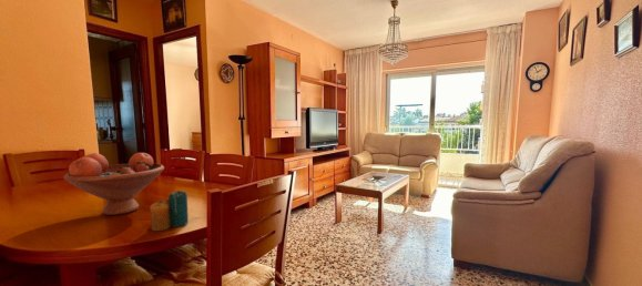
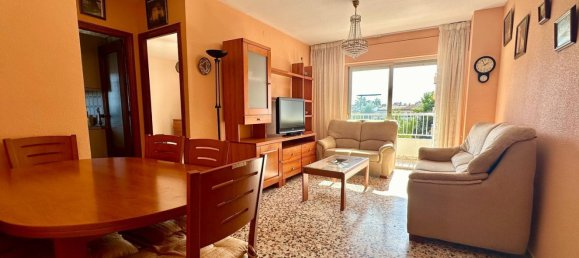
- fruit bowl (119, 182)
- candle (165, 207)
